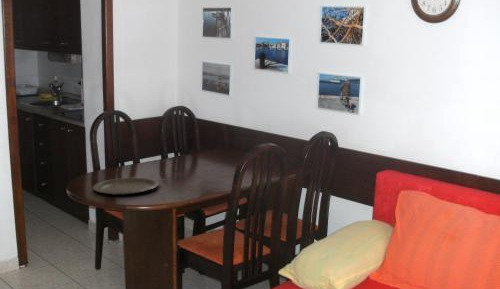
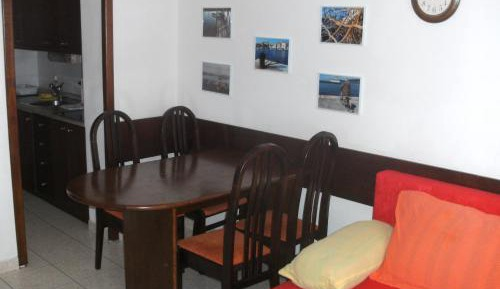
- plate (126, 186)
